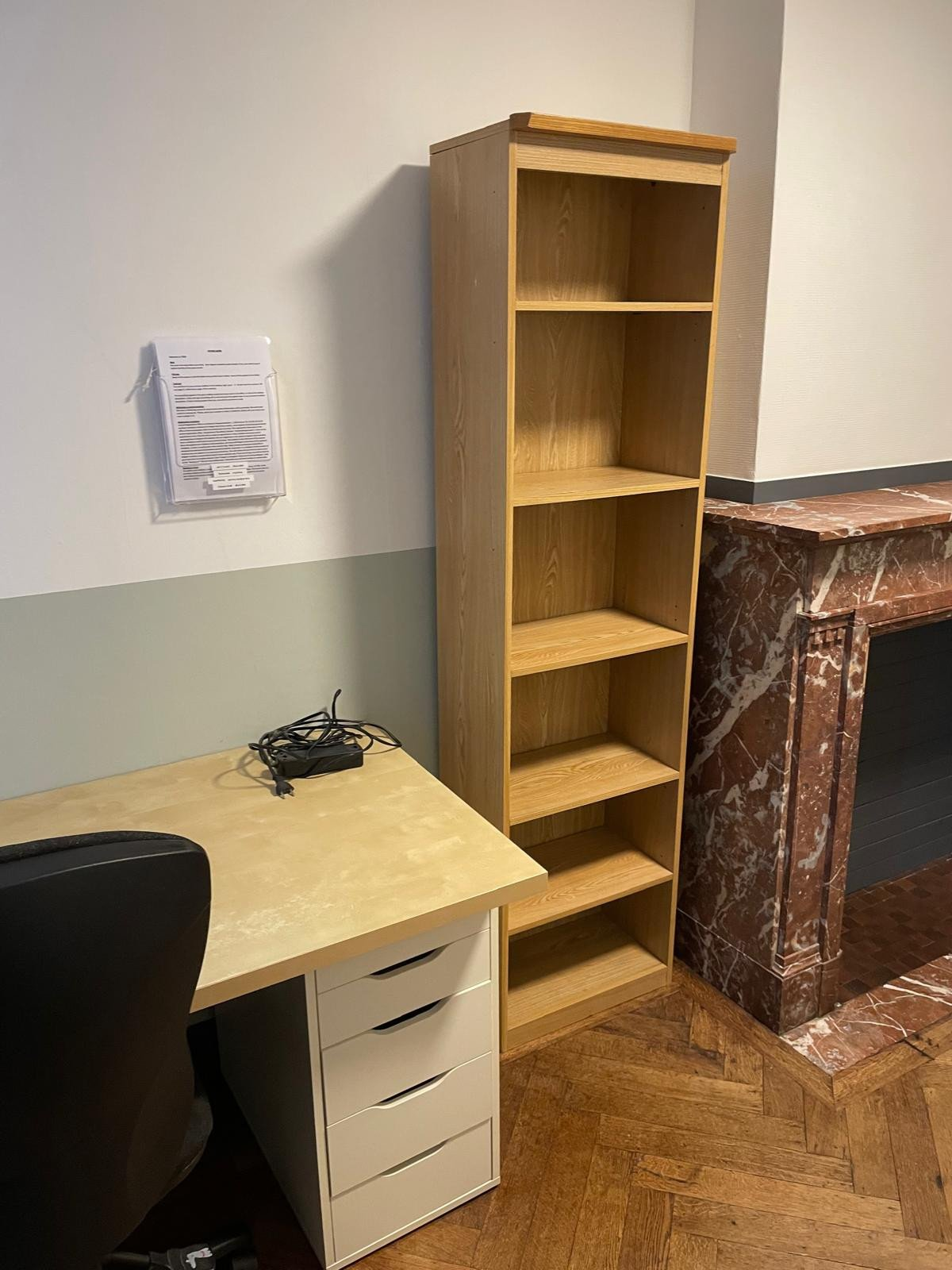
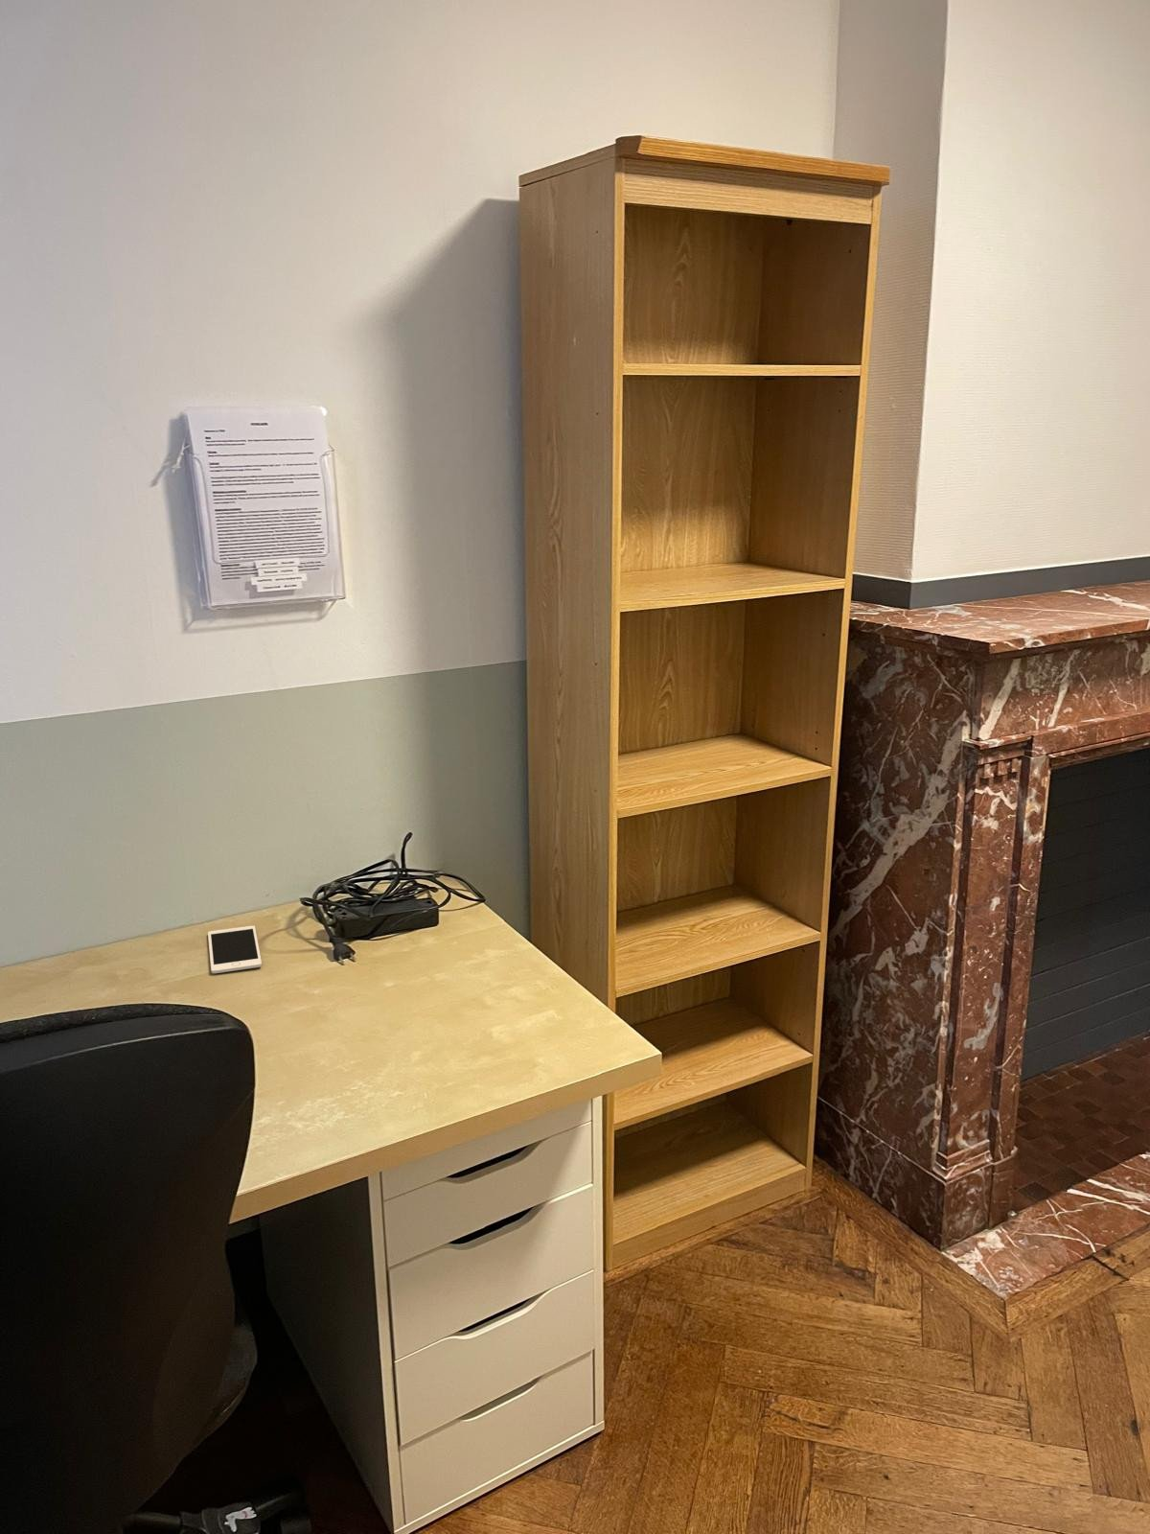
+ cell phone (234, 948)
